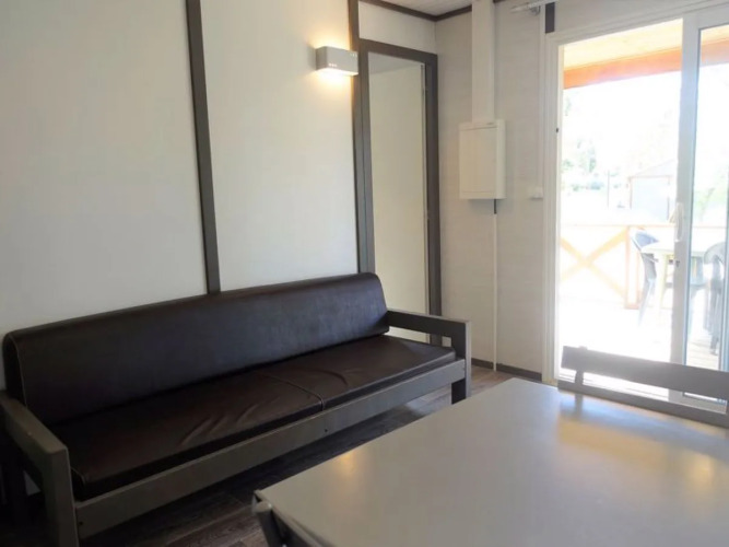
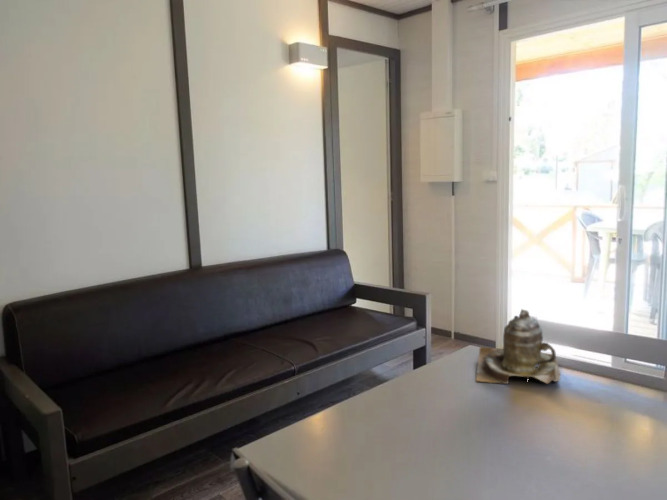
+ teapot (517, 339)
